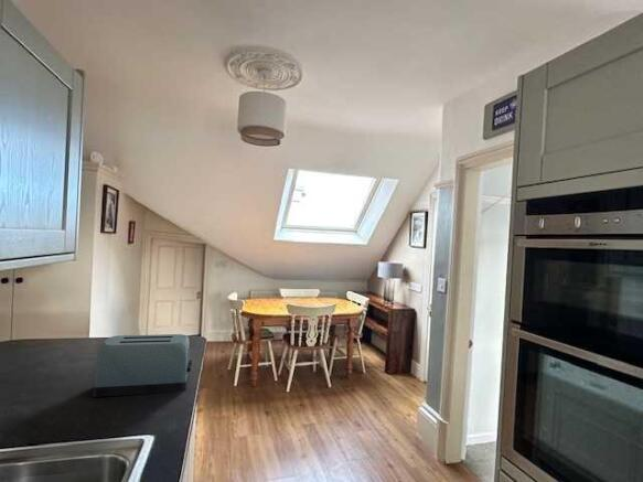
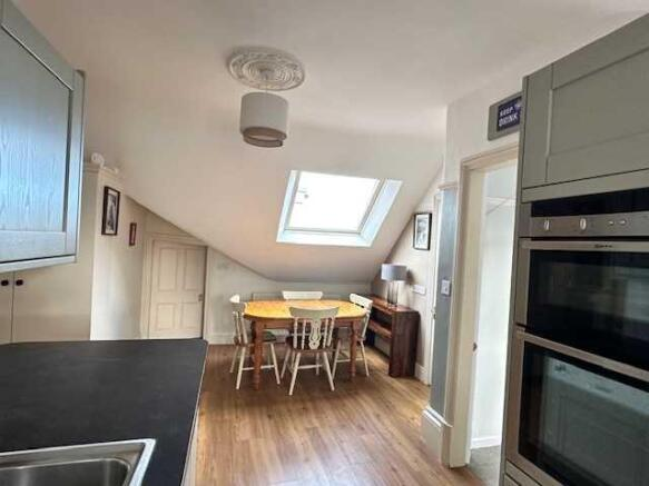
- toaster (147, 362)
